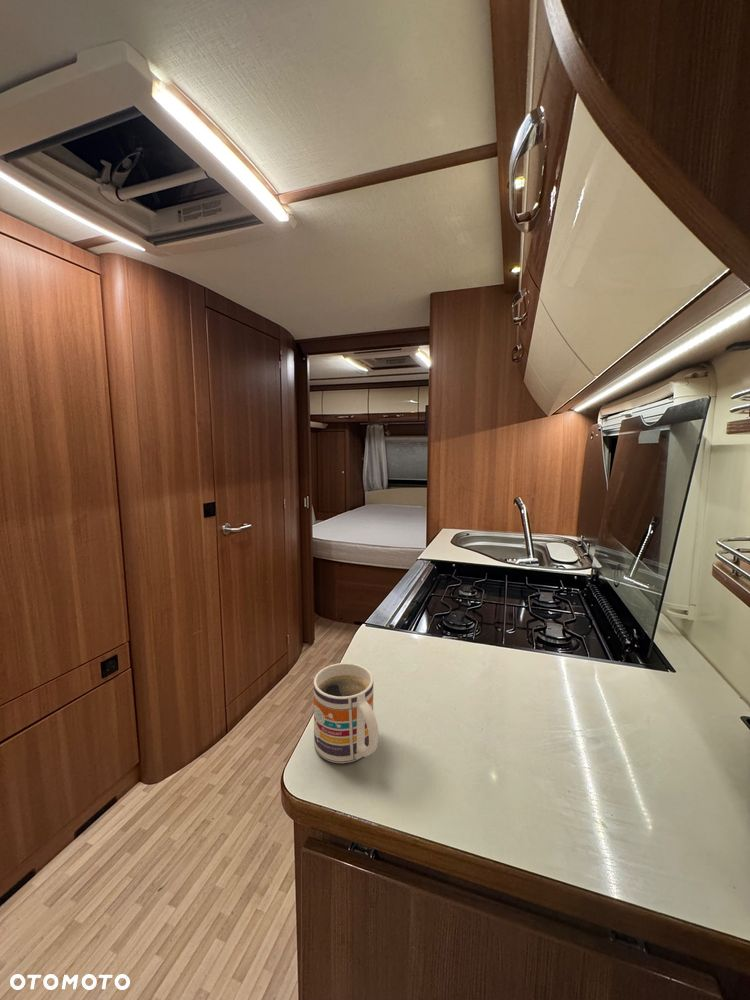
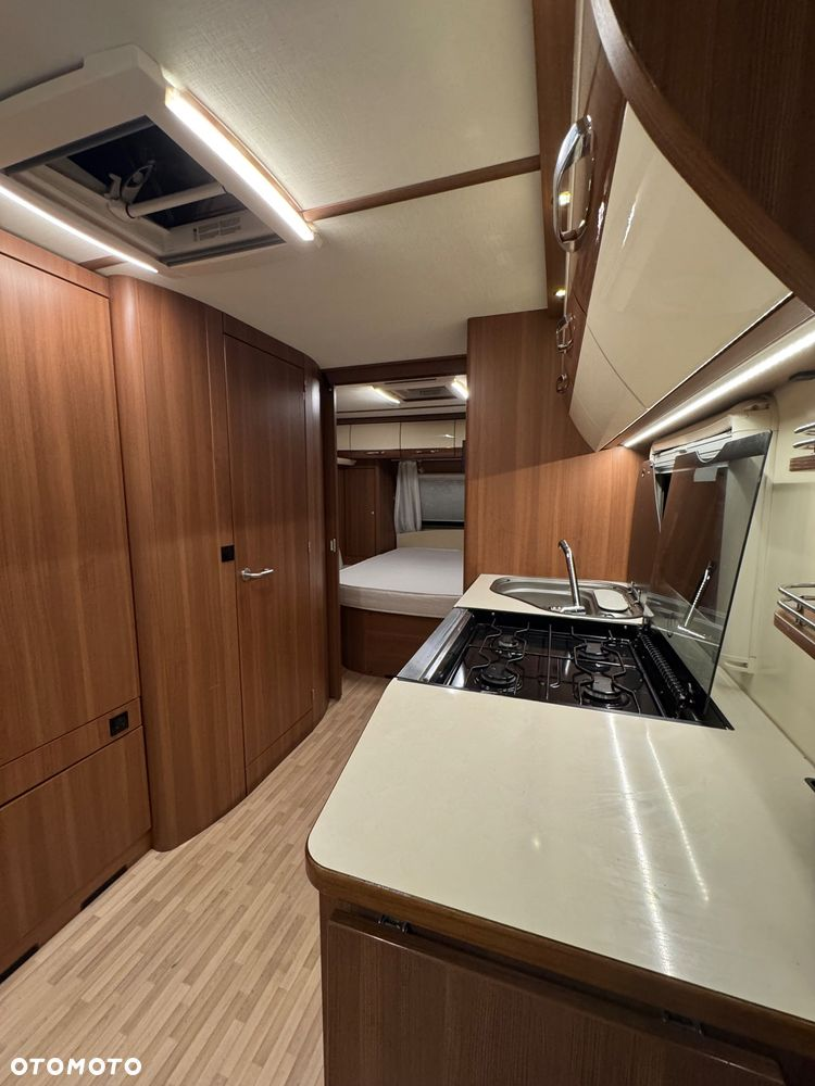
- mug (345, 714)
